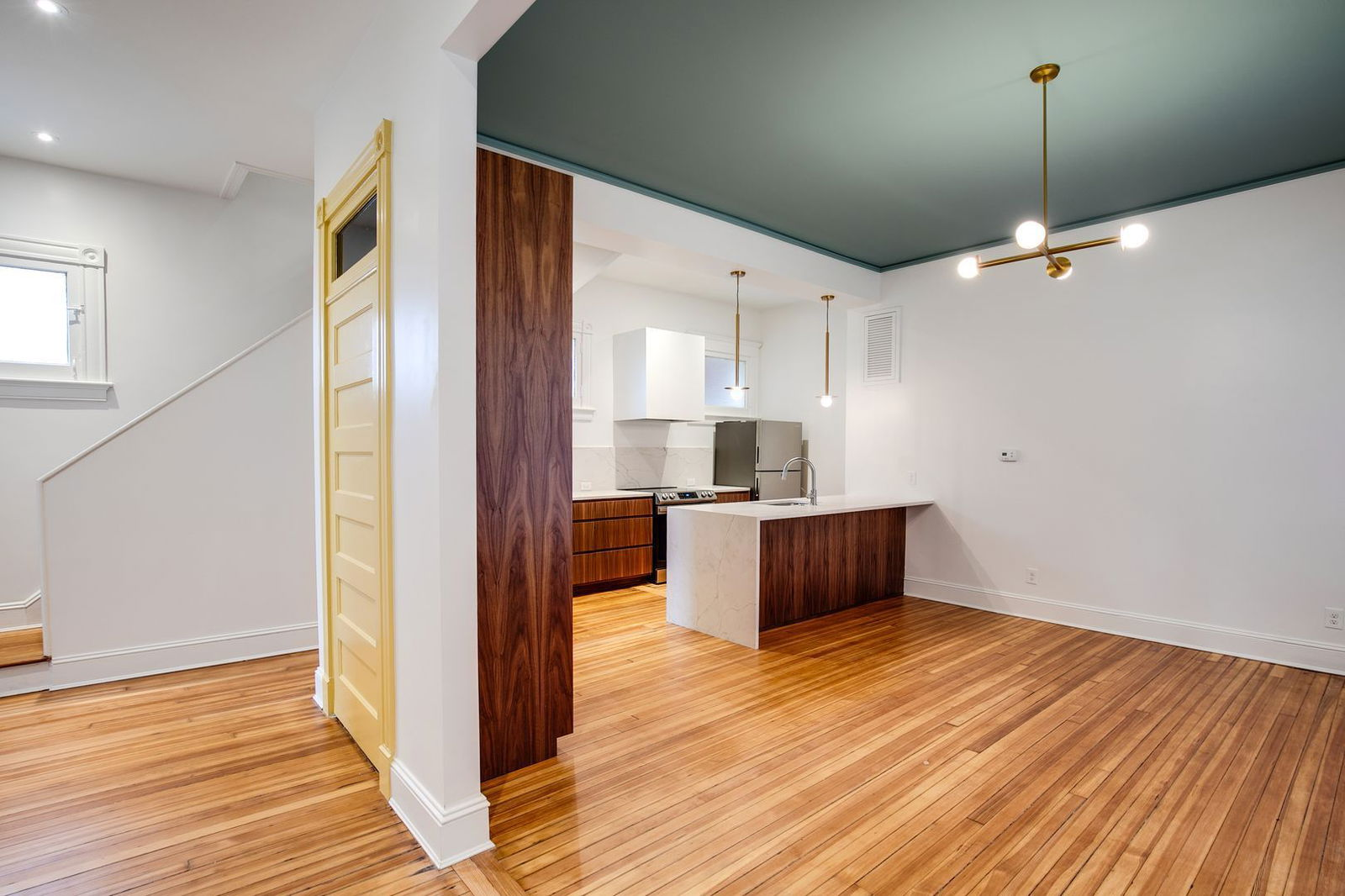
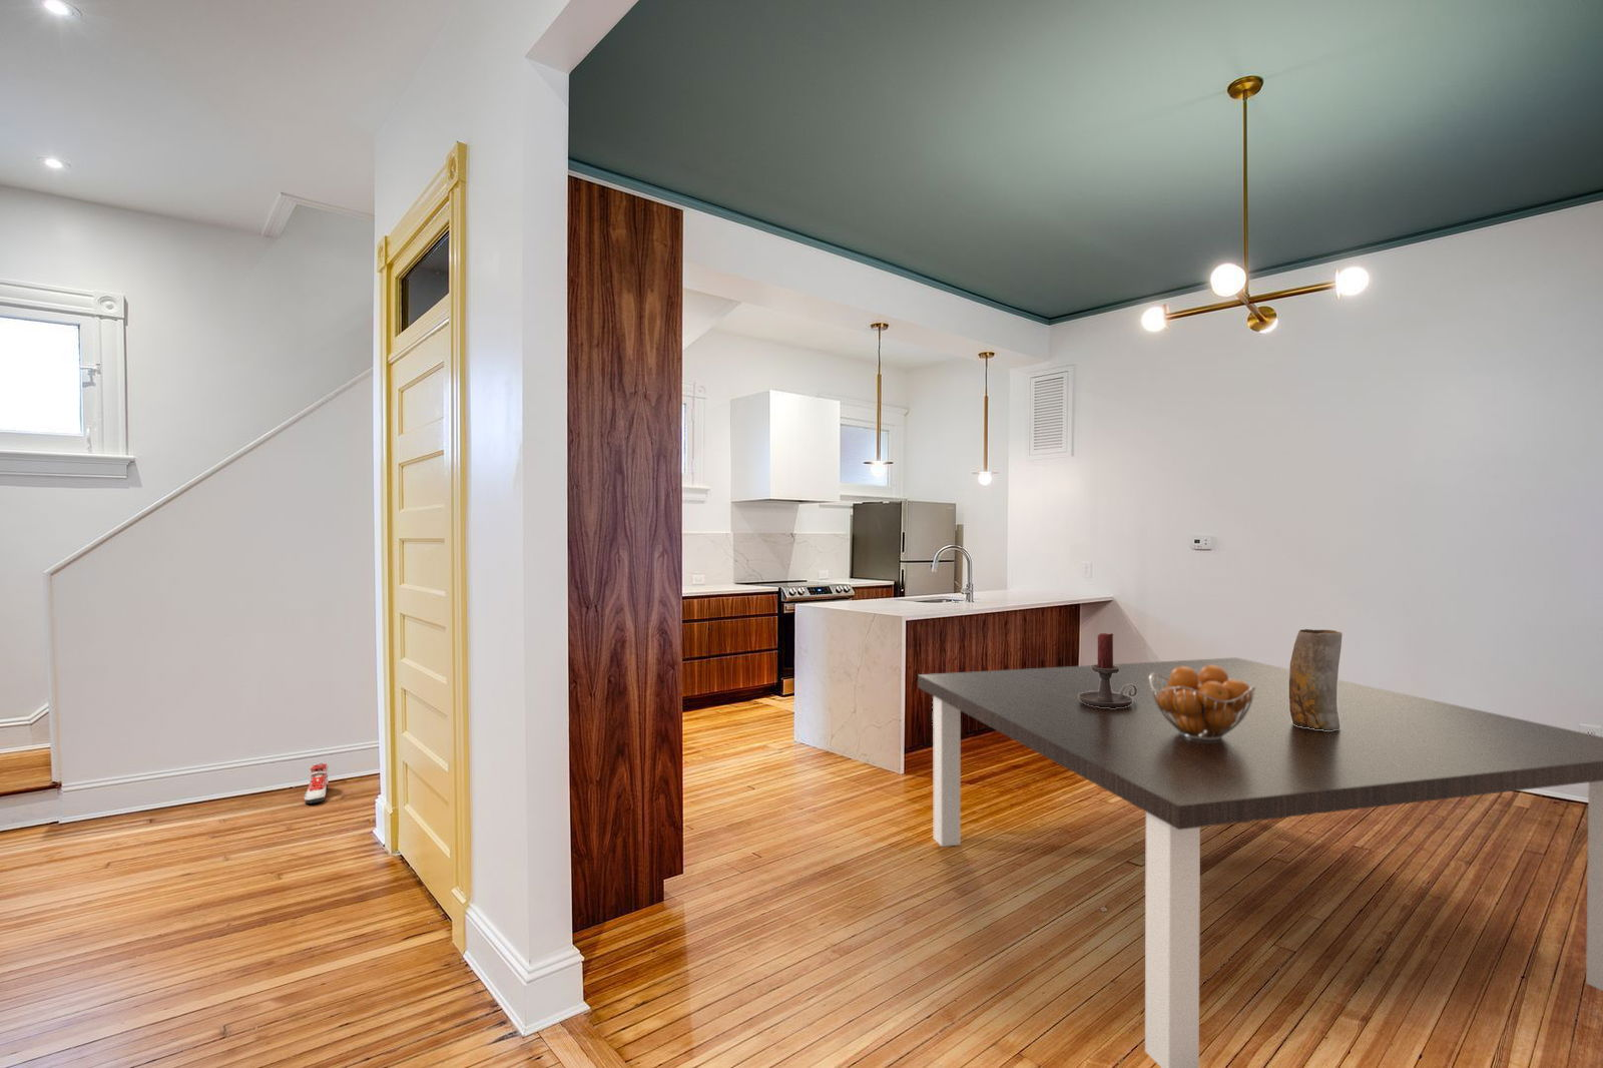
+ vase (1315, 676)
+ dining table (1217, 805)
+ sneaker (317, 782)
+ candle holder (1111, 666)
+ fruit basket (1200, 700)
